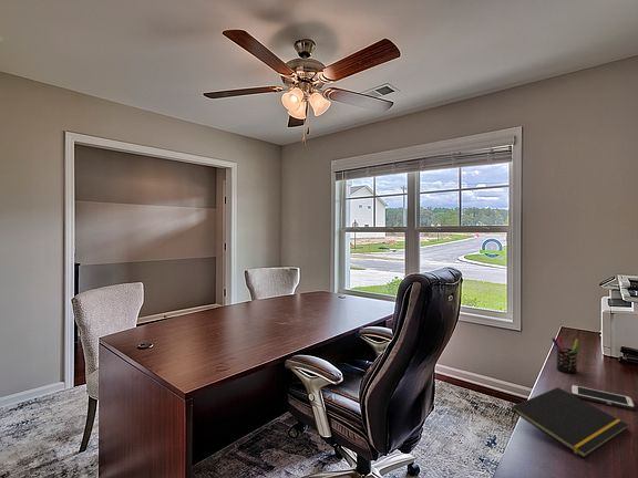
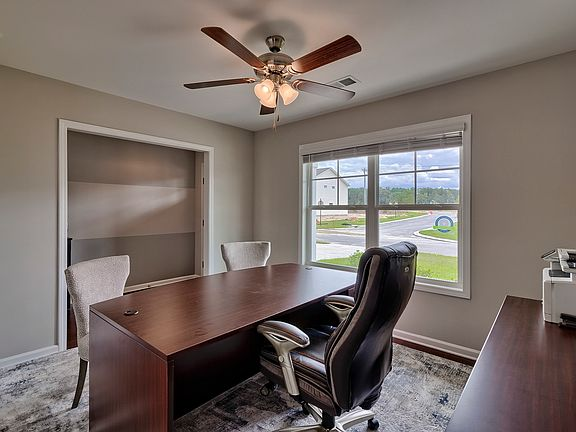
- pen holder (567, 353)
- cell phone (600, 396)
- notepad (568, 417)
